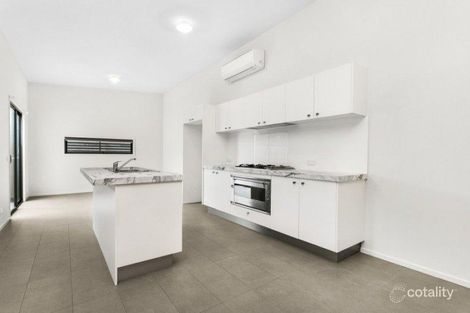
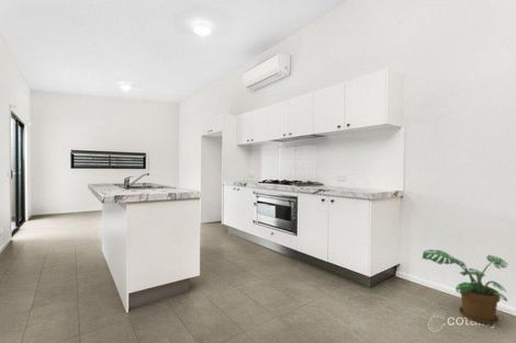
+ potted plant (467, 283)
